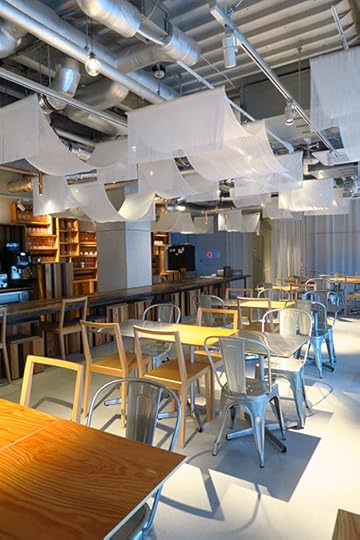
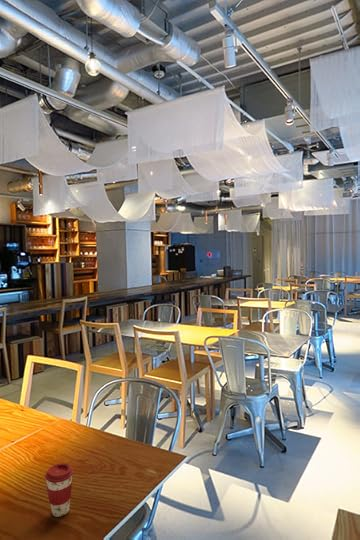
+ coffee cup (59, 490)
